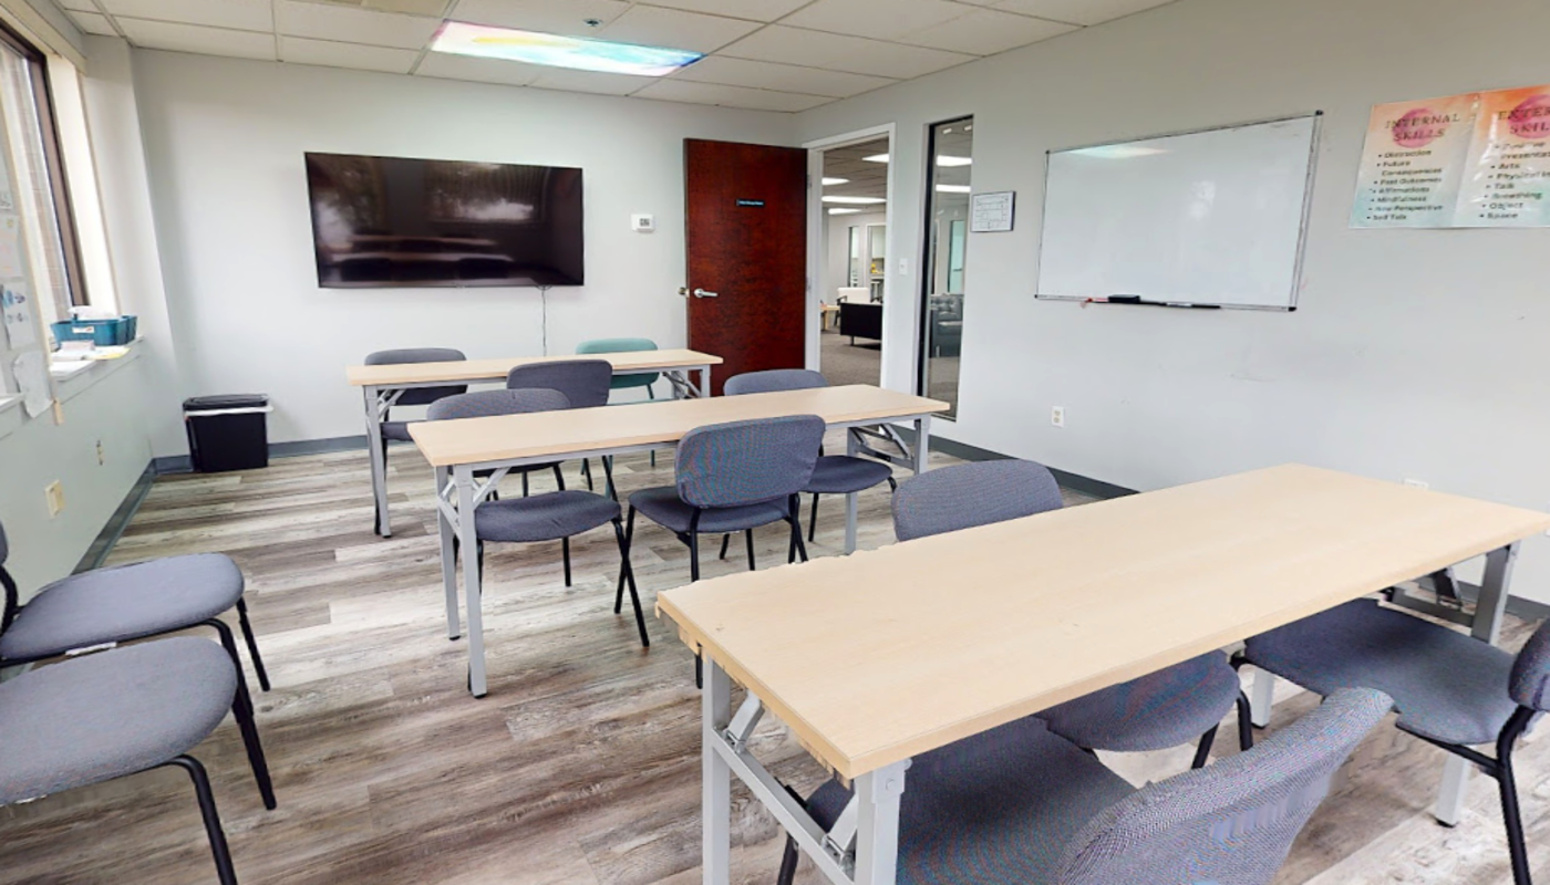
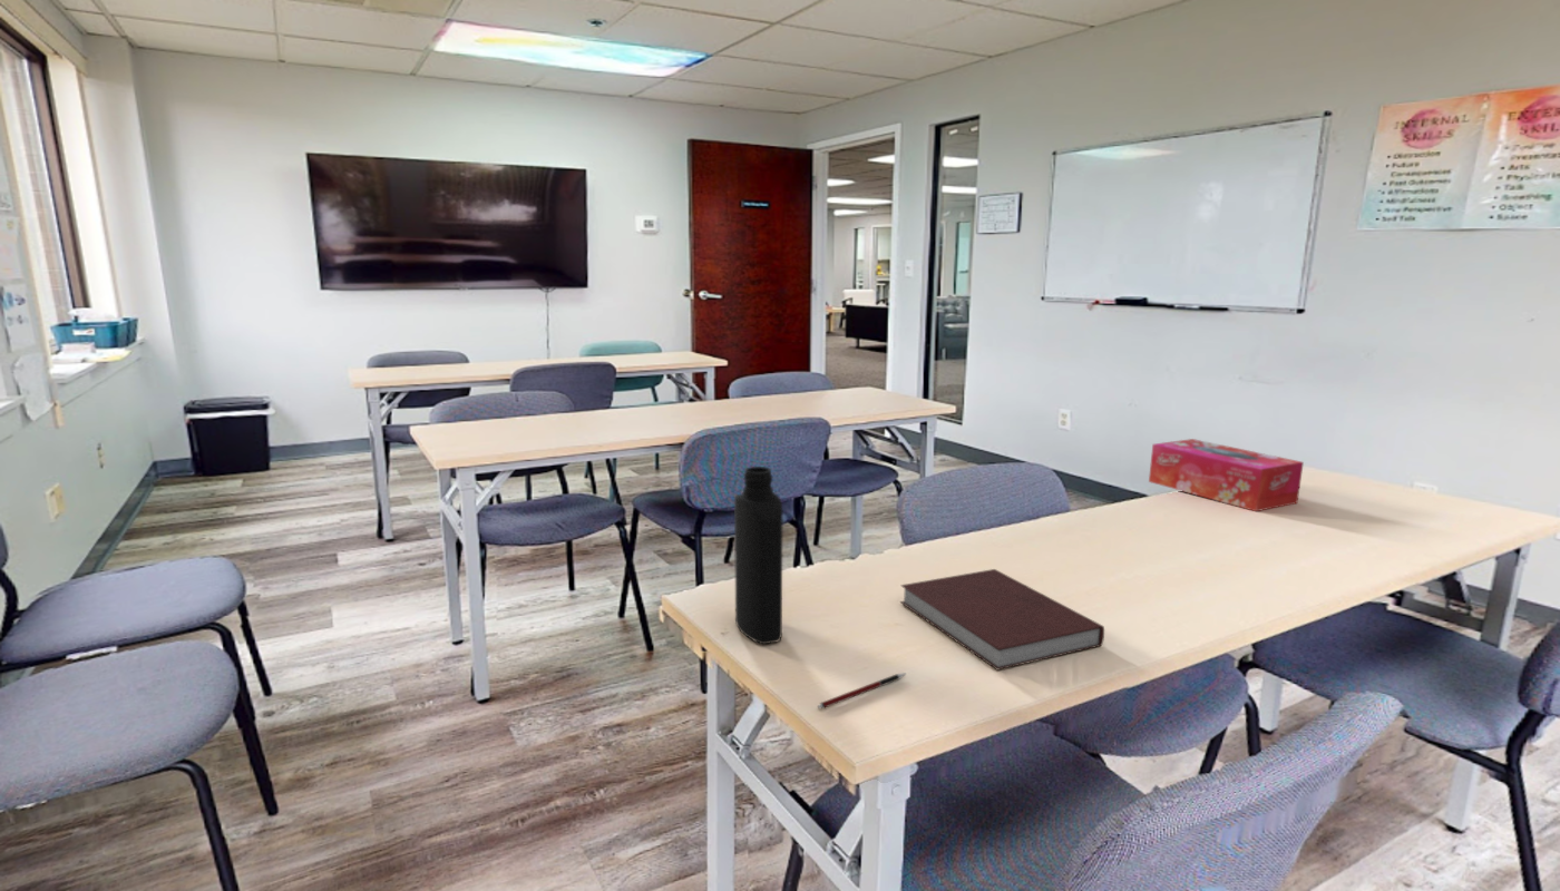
+ notebook (996, 613)
+ pen (864, 689)
+ bottle (758, 550)
+ tissue box (1221, 472)
